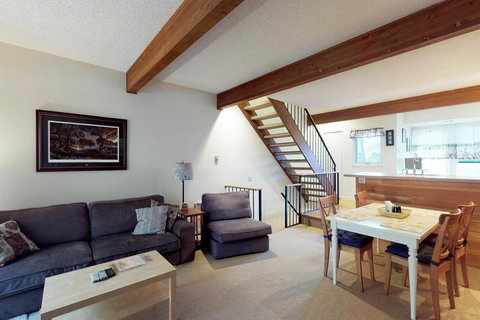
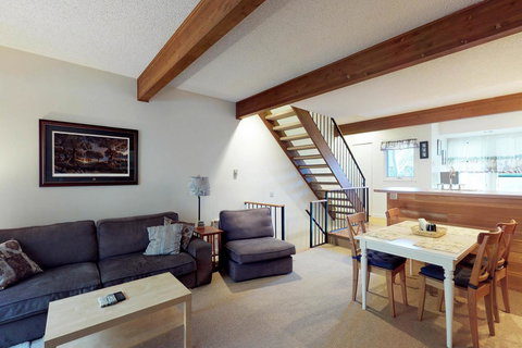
- magazine (134, 261)
